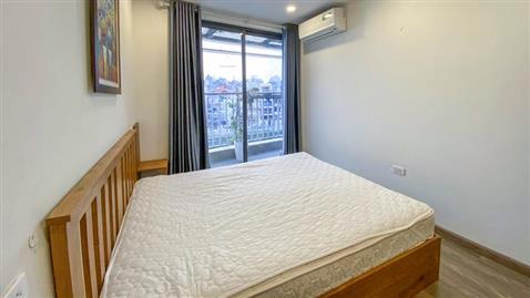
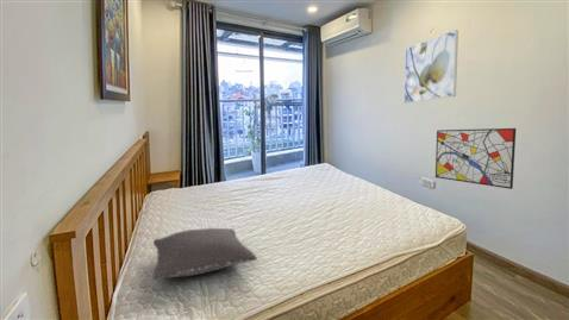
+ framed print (427, 70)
+ wall art (470, 156)
+ pillow (201, 249)
